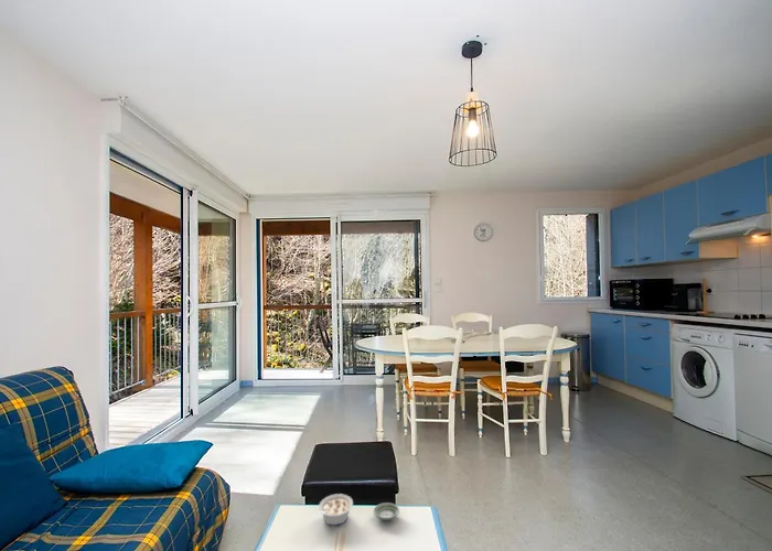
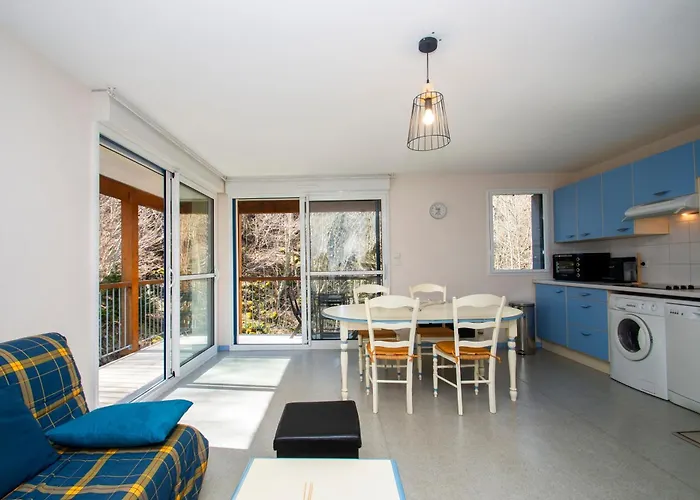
- saucer (386, 512)
- legume (335, 510)
